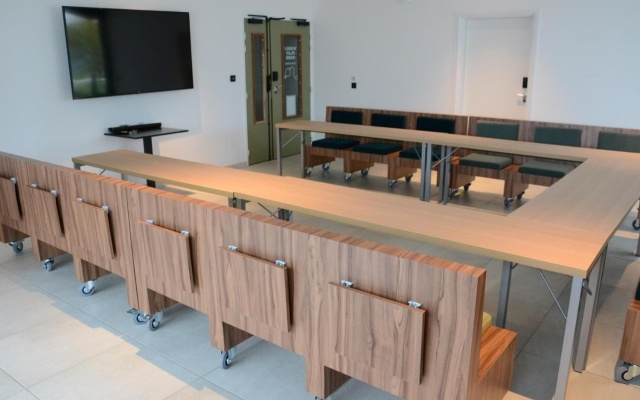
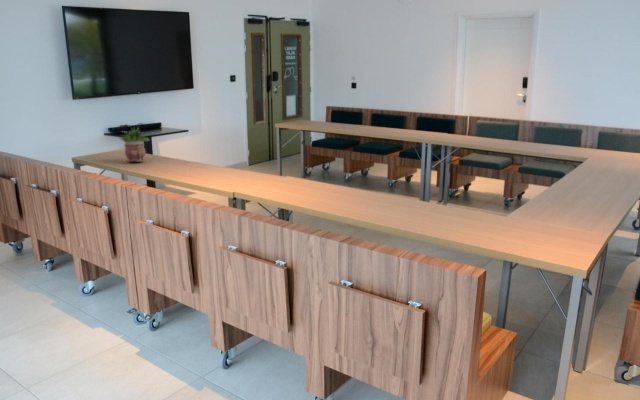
+ potted plant (133, 144)
